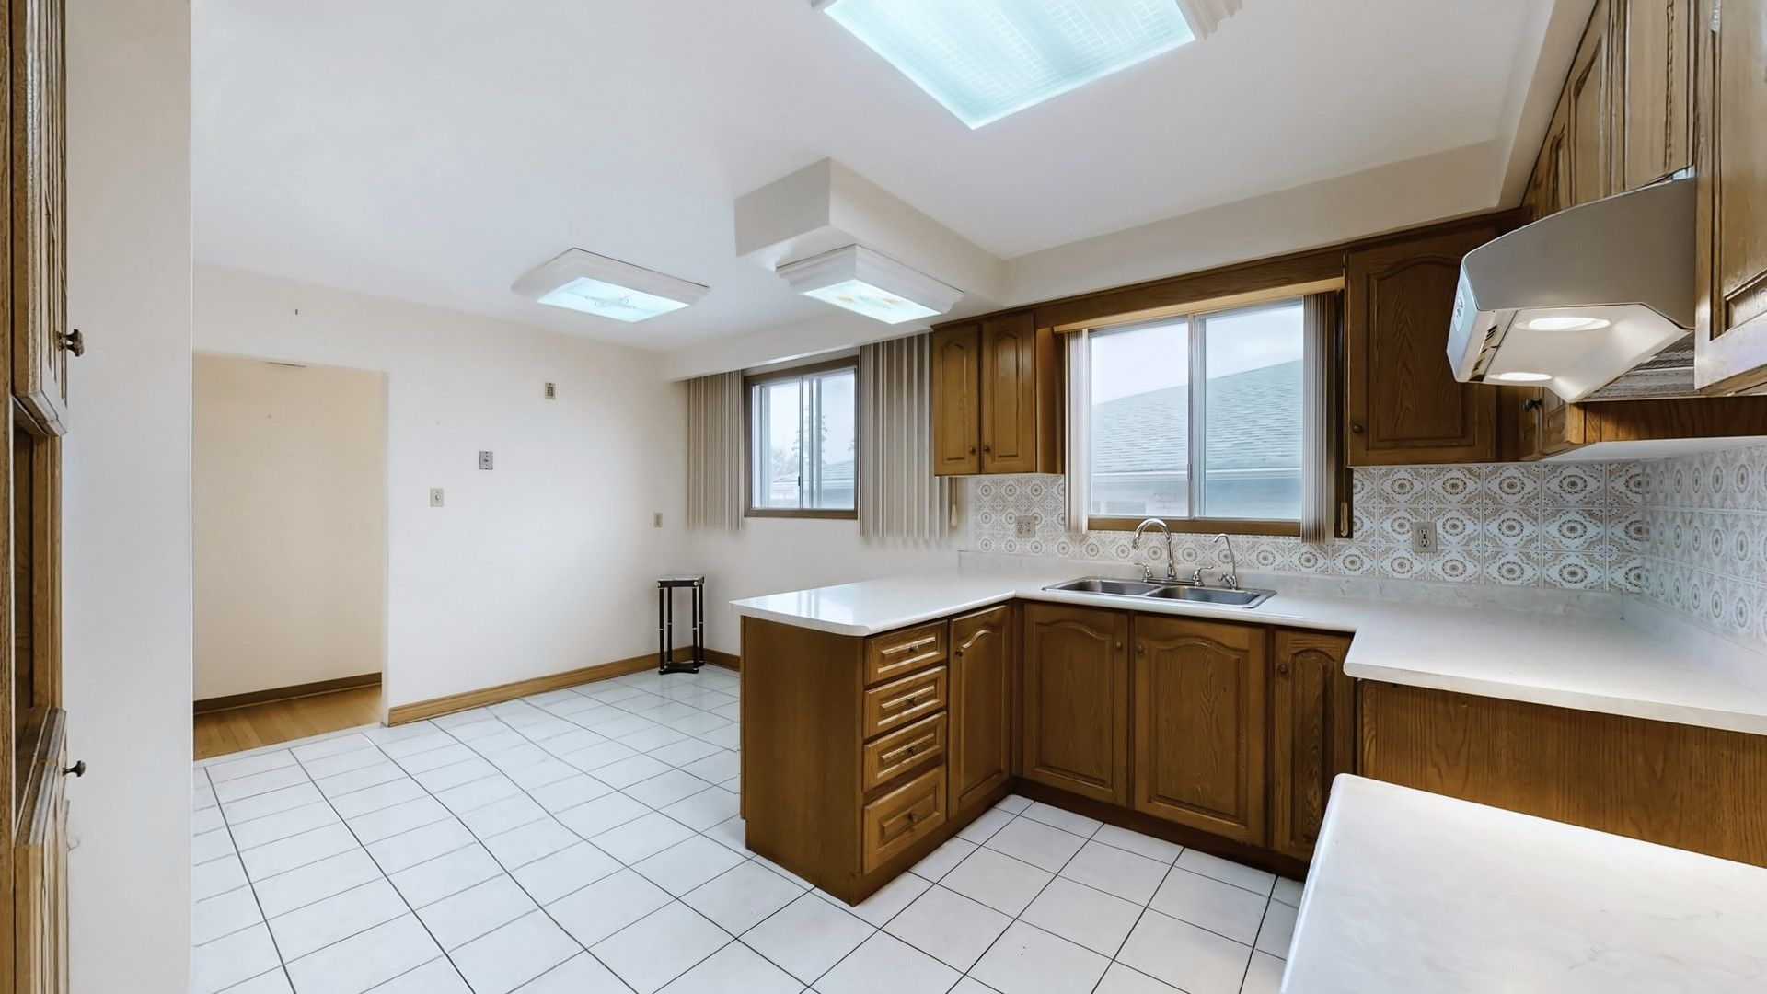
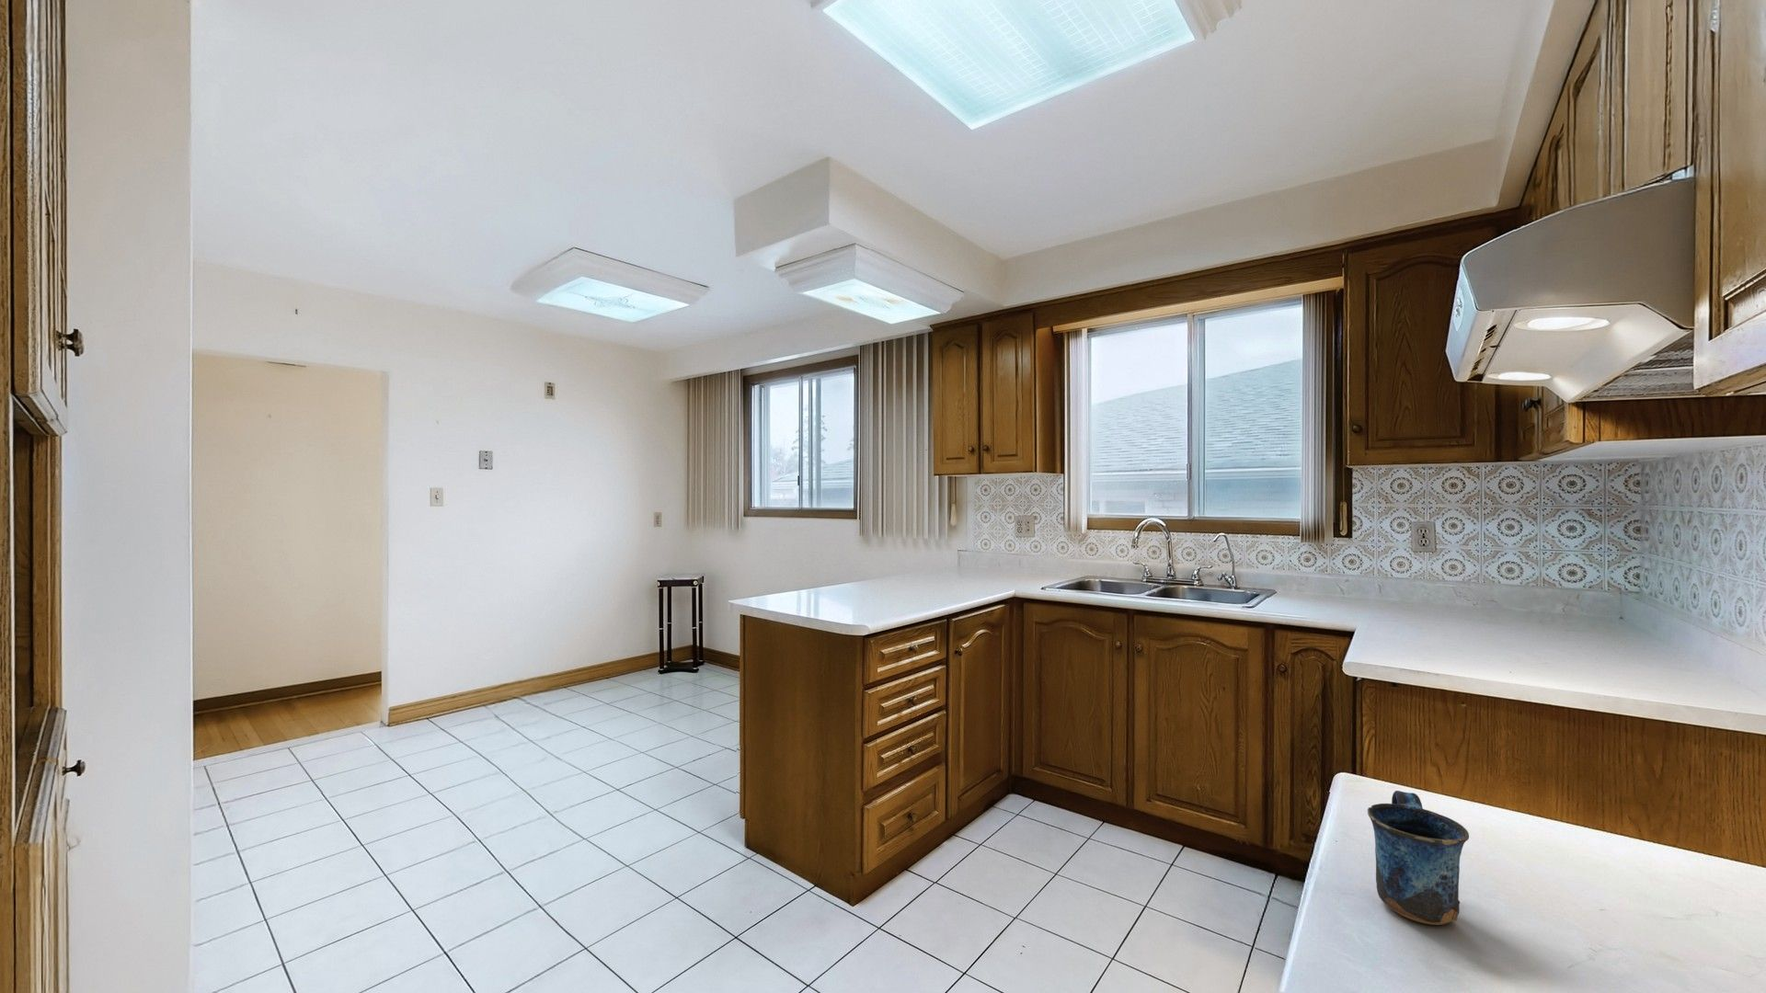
+ mug (1422, 856)
